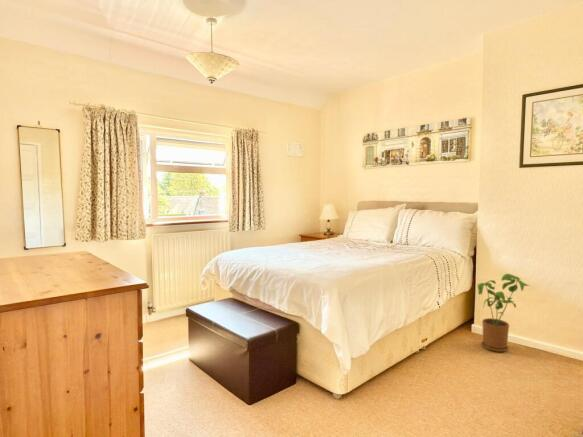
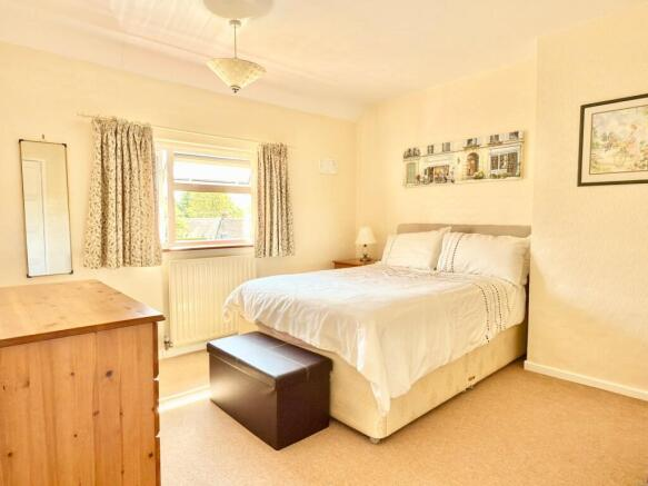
- house plant (497, 312)
